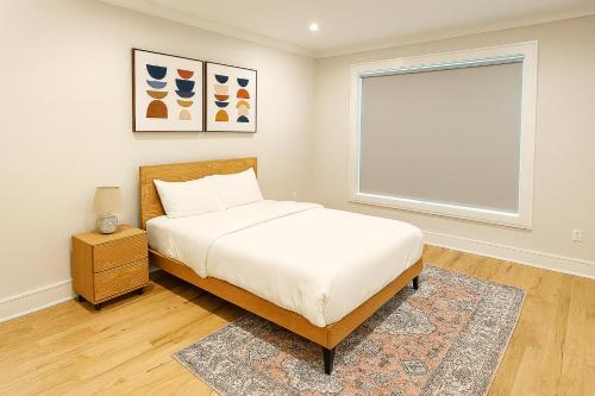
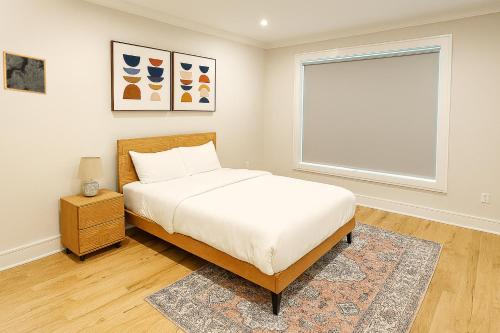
+ wall art (25, 73)
